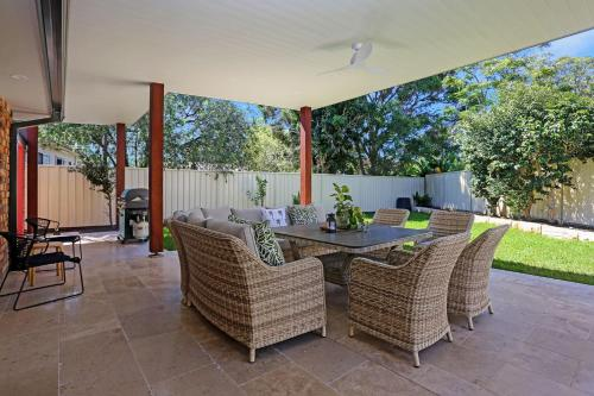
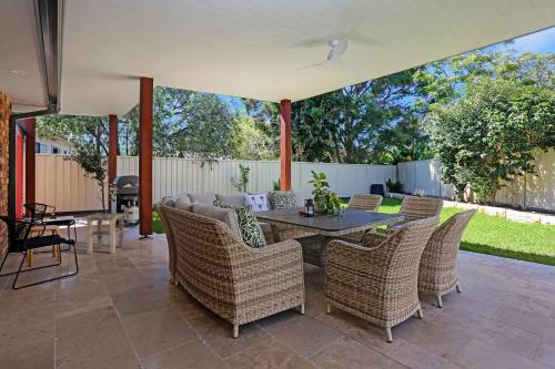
+ side table (105, 232)
